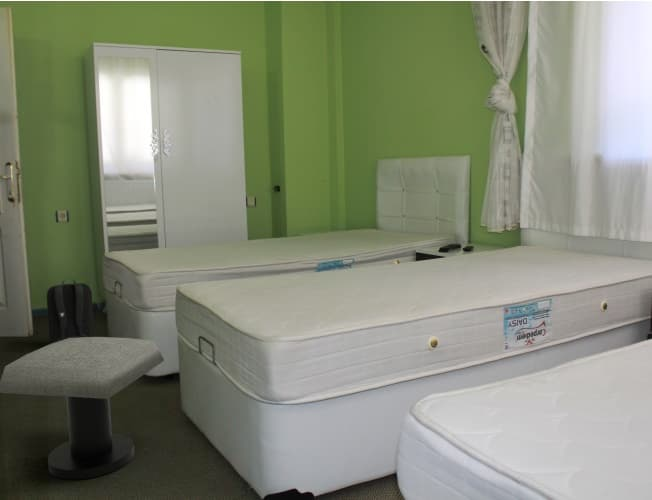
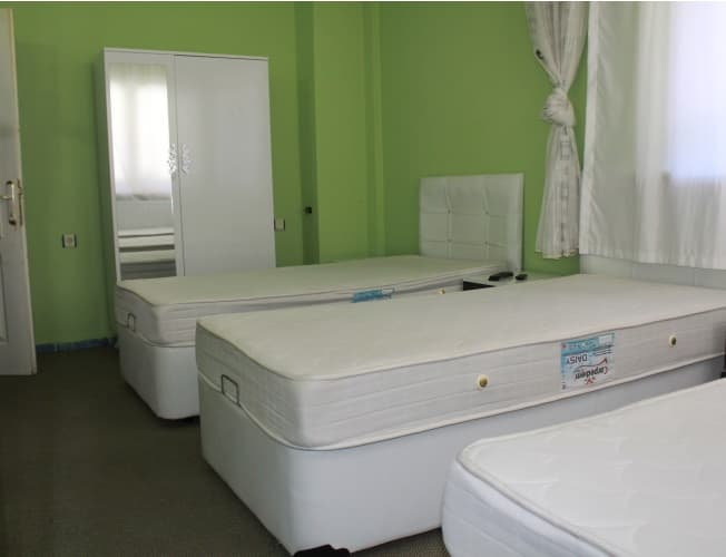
- backpack (70, 314)
- stool (88, 402)
